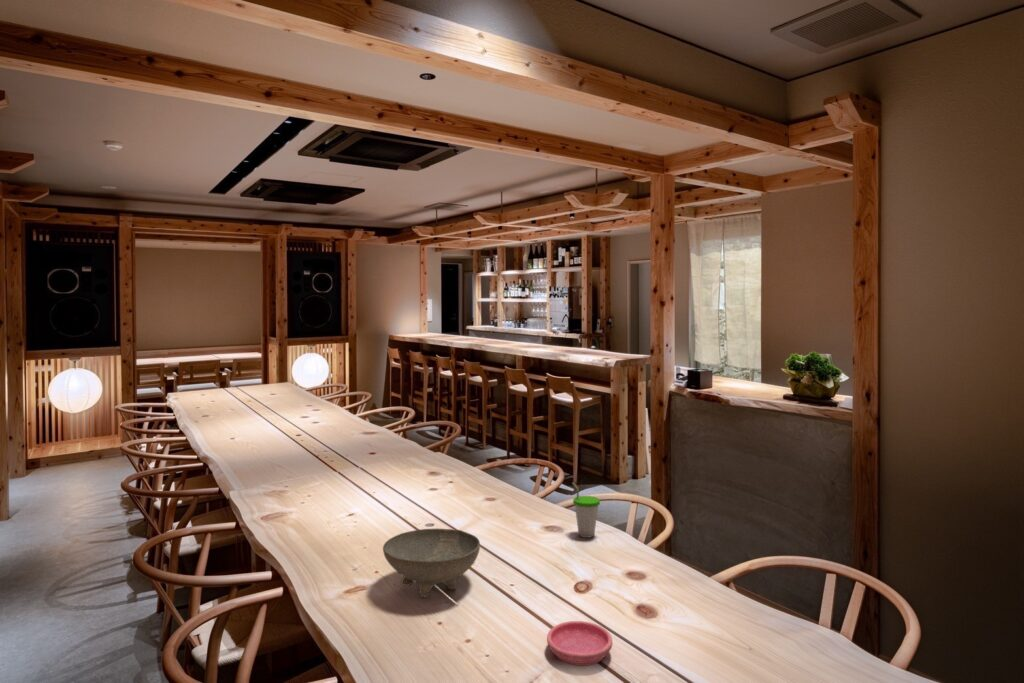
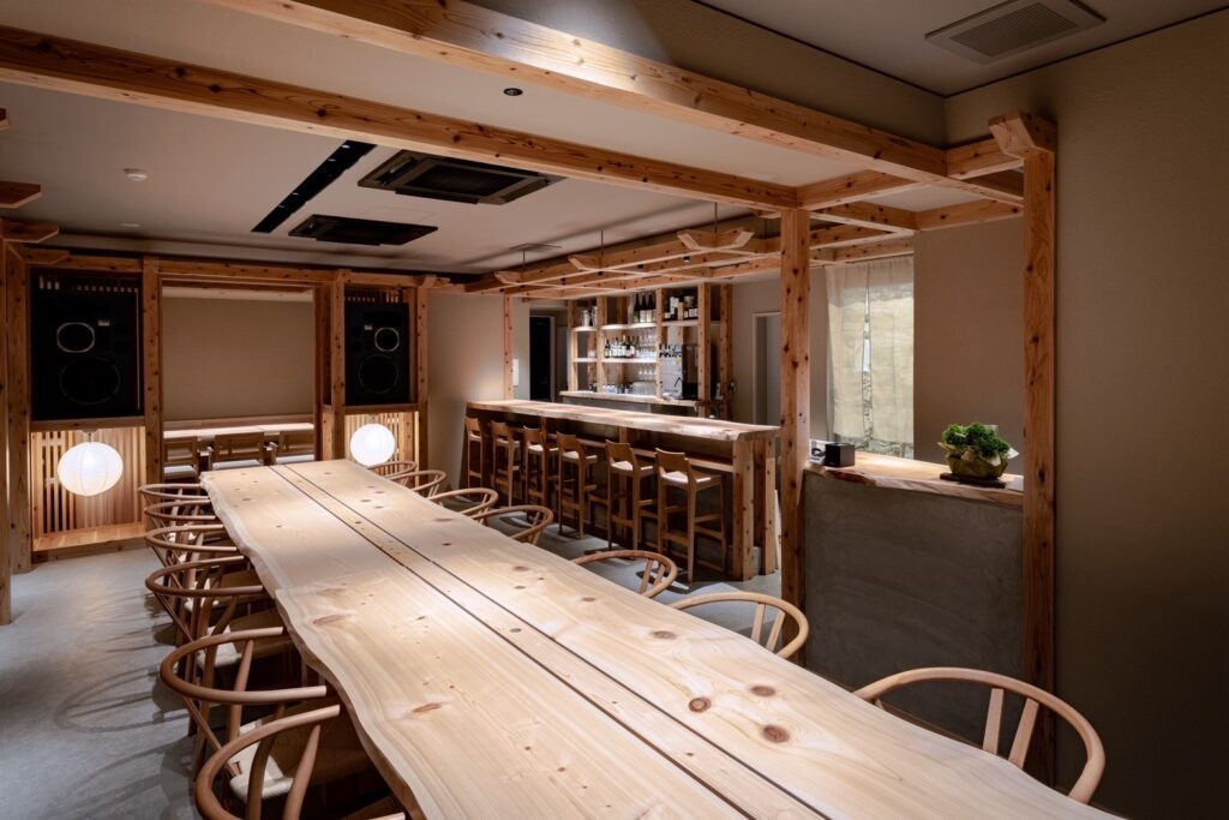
- cup (586, 509)
- bowl (432, 563)
- saucer (579, 644)
